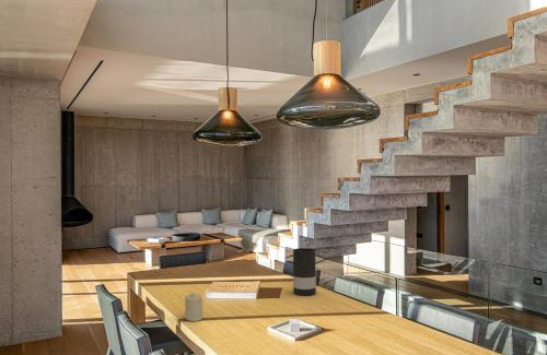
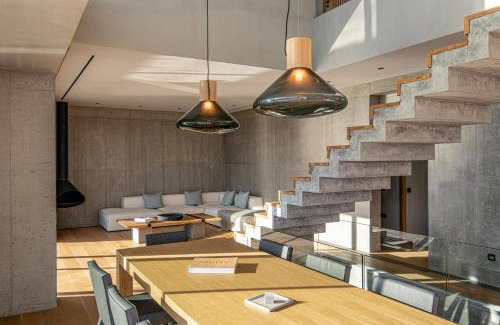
- candle (194, 305)
- vase (304, 271)
